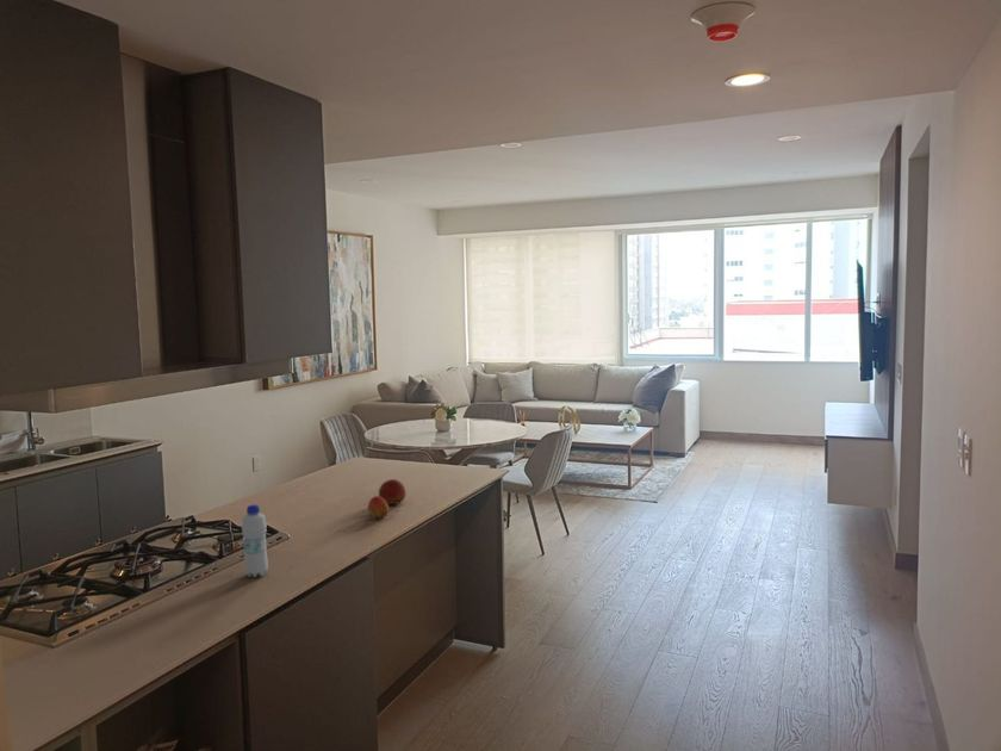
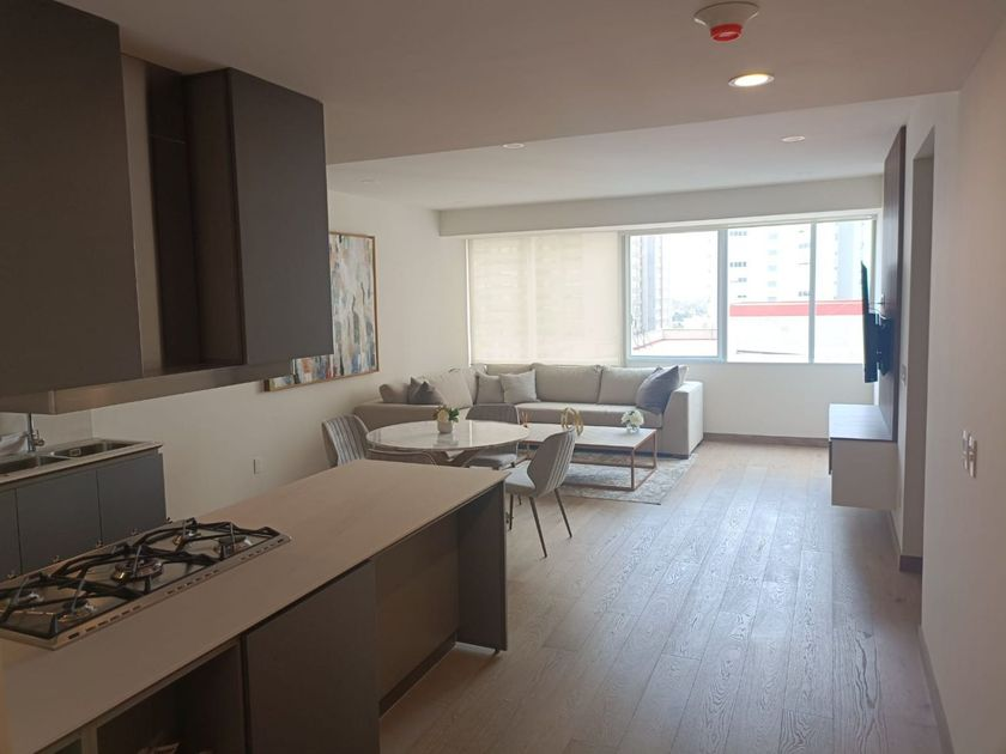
- bottle (254, 539)
- peach (378, 507)
- fruit (392, 491)
